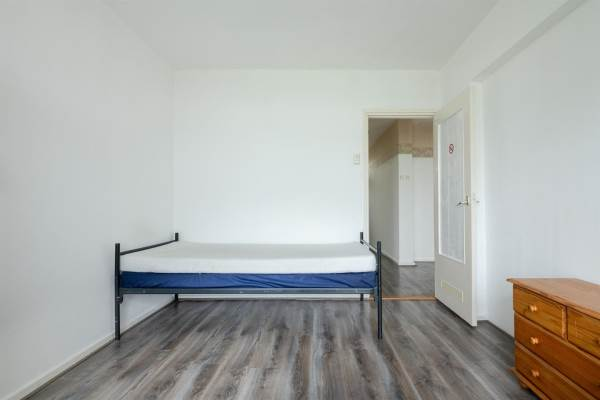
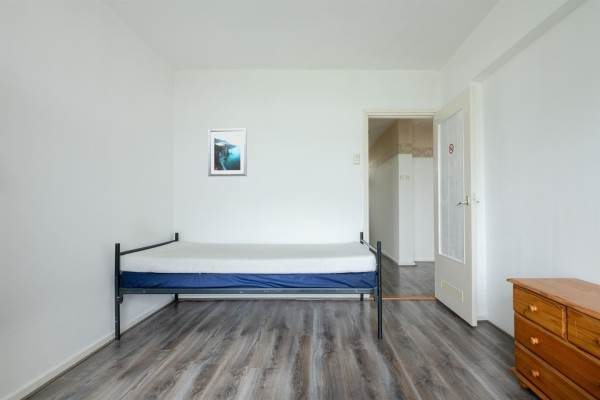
+ wall art (227, 152)
